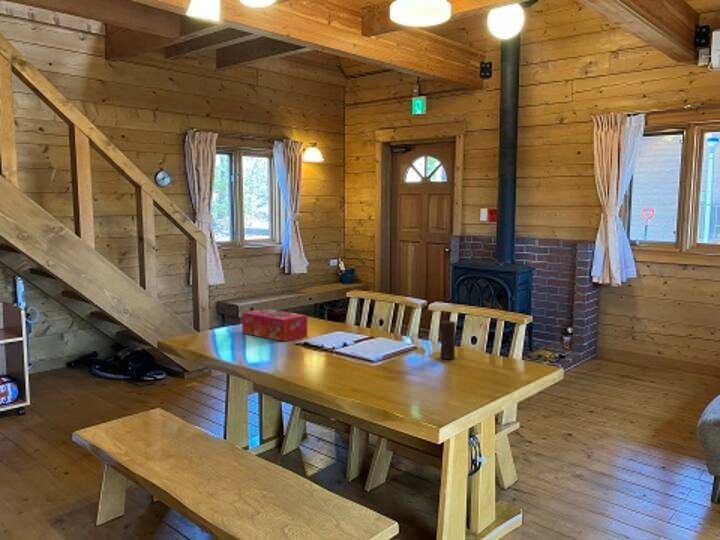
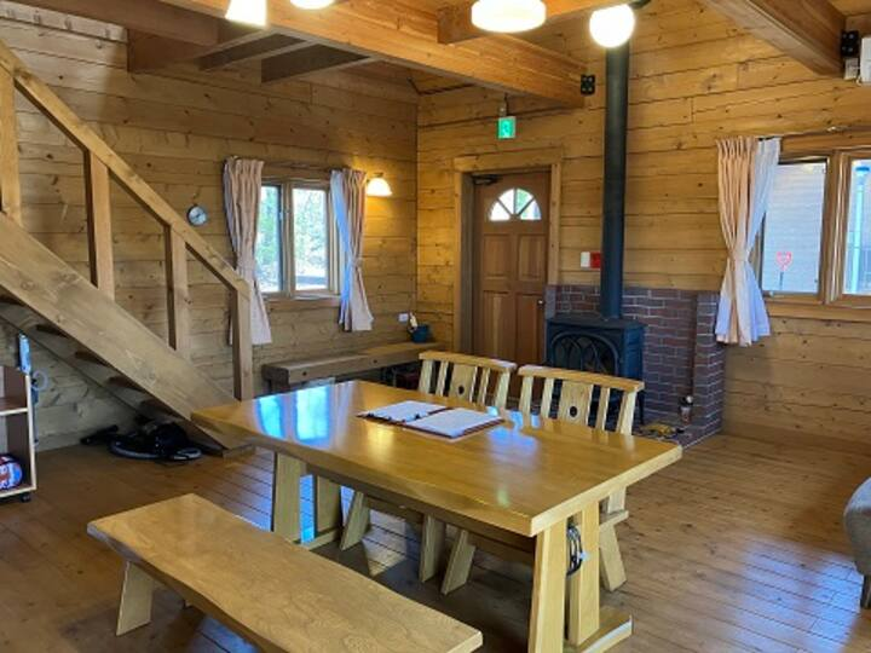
- candle (447, 339)
- tissue box (274, 324)
